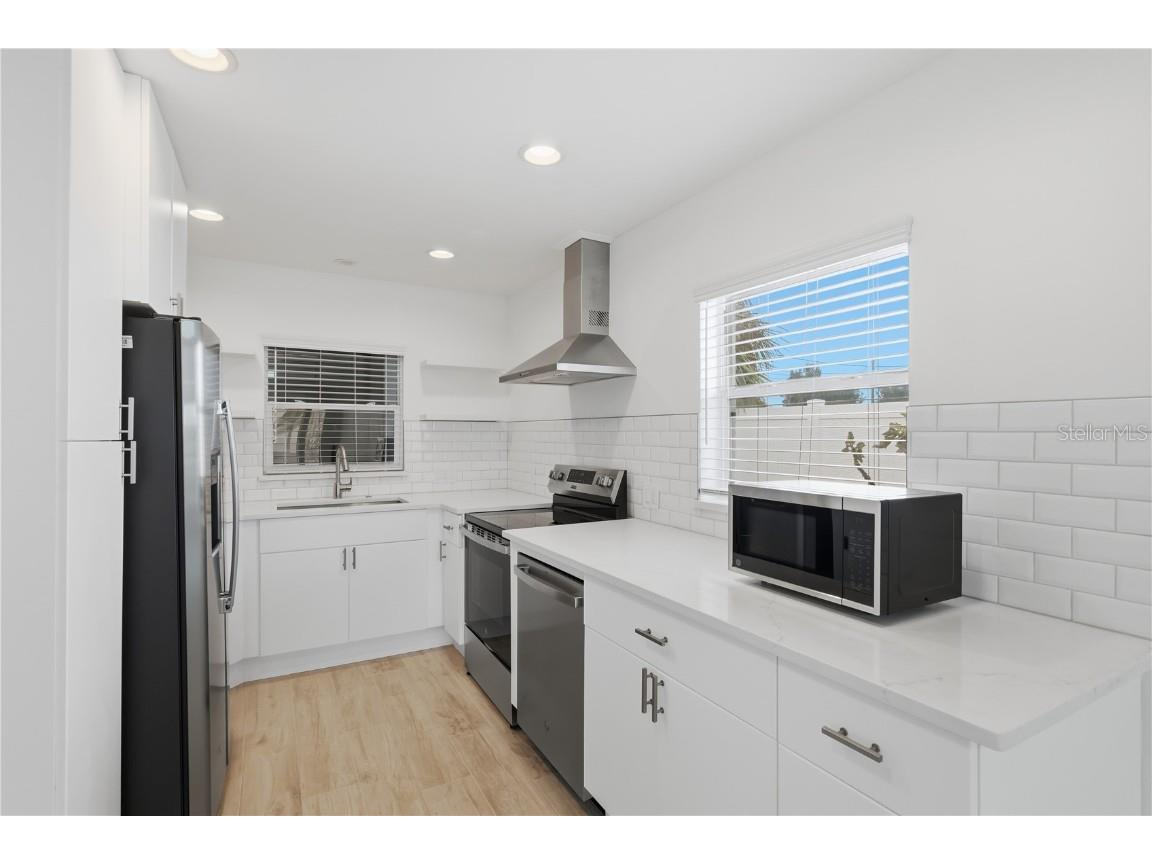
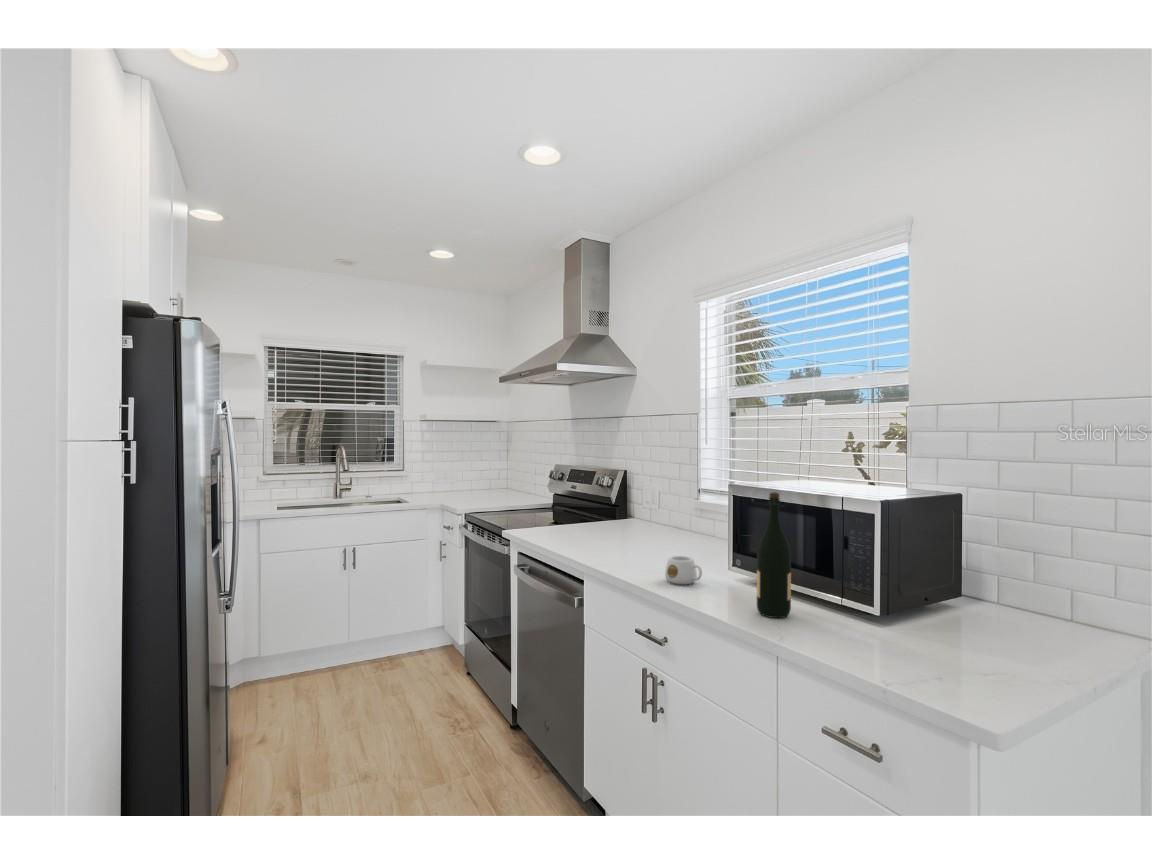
+ wine bottle (773, 553)
+ mug (684, 570)
